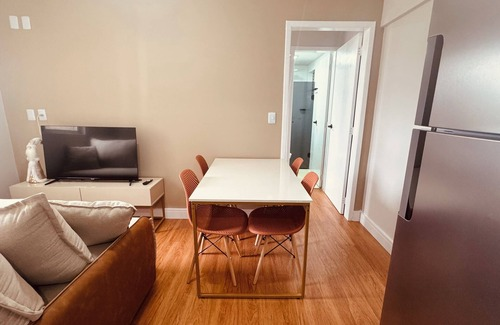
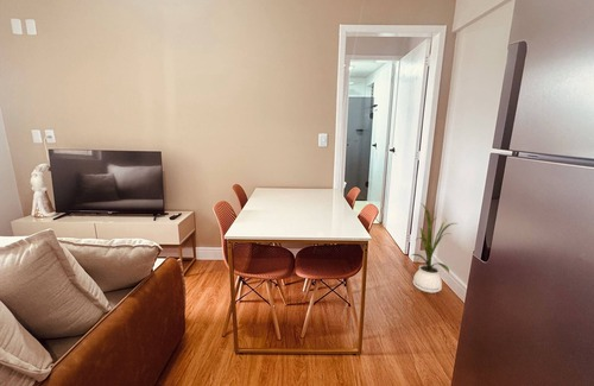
+ house plant (430, 248)
